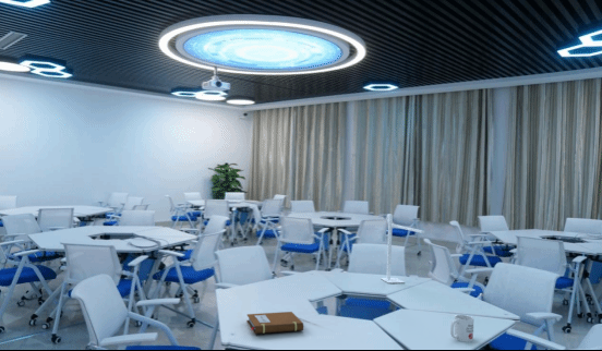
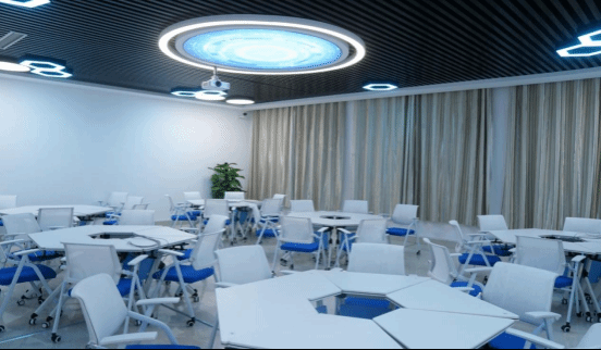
- mug (460, 328)
- desk lamp (390, 251)
- notebook (273, 322)
